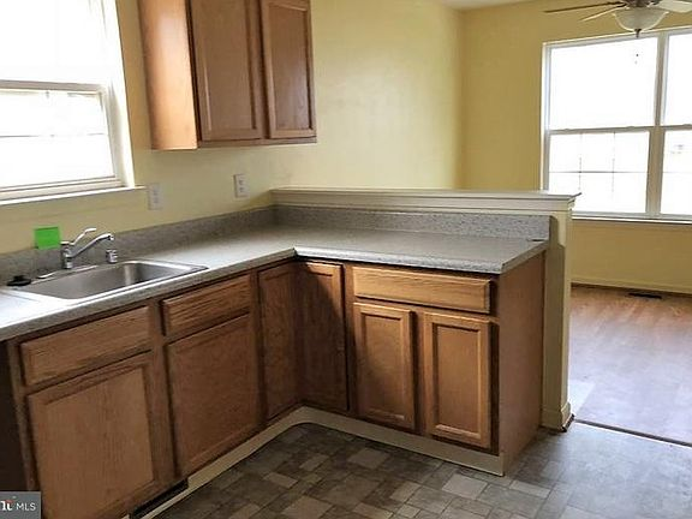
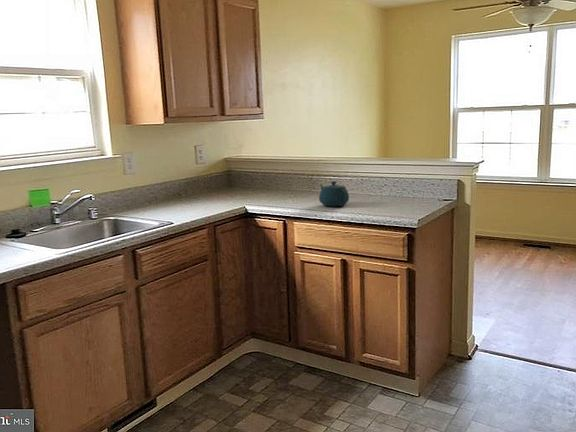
+ teapot (333, 193)
